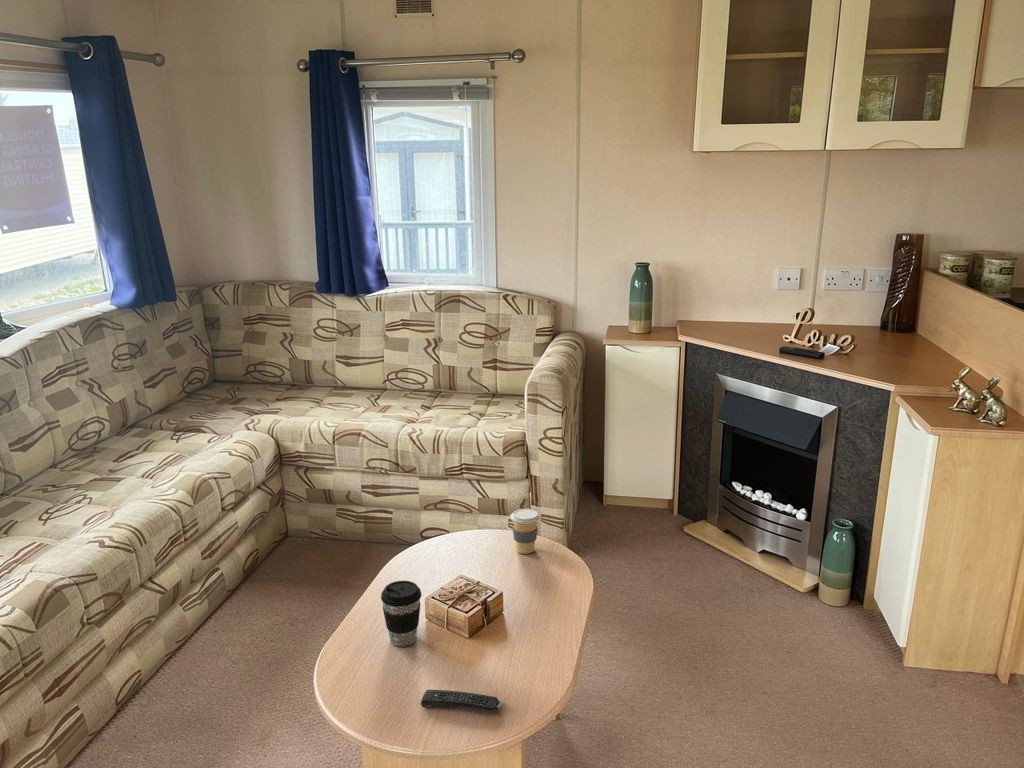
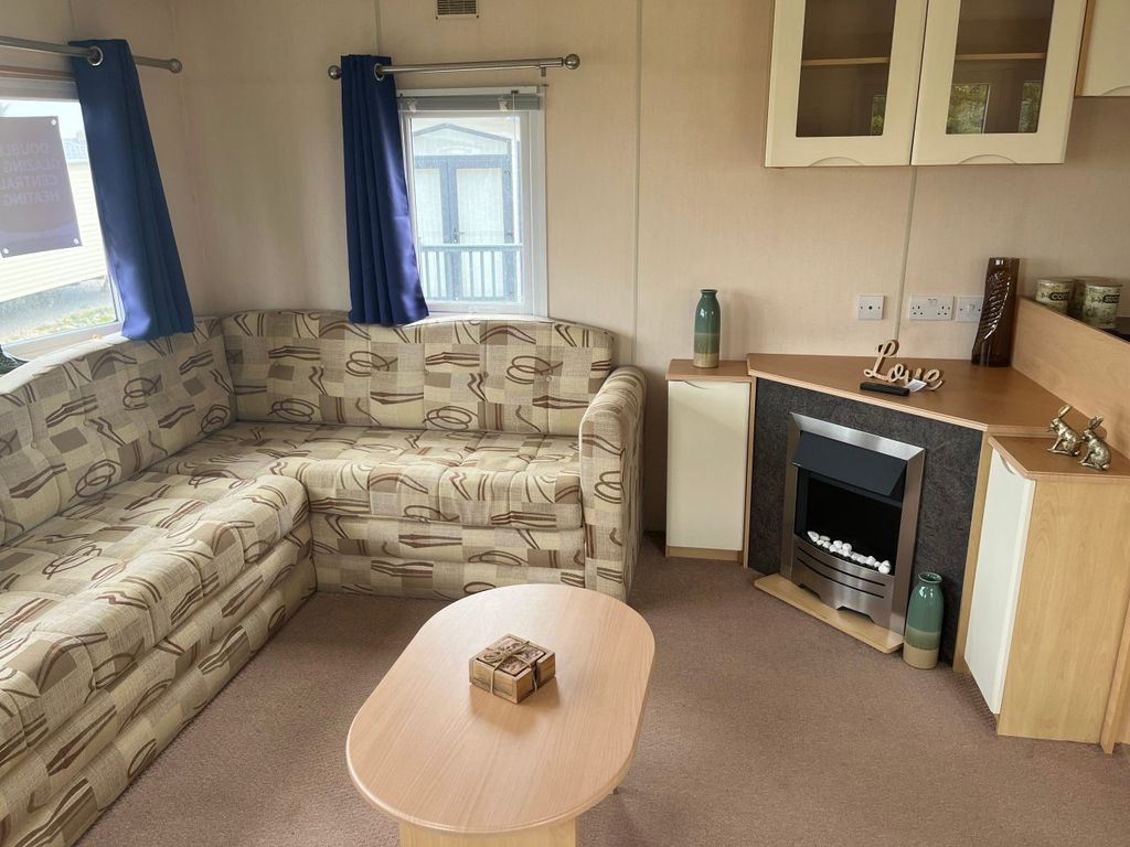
- coffee cup (402, 614)
- coffee cup (525, 531)
- remote control (462, 700)
